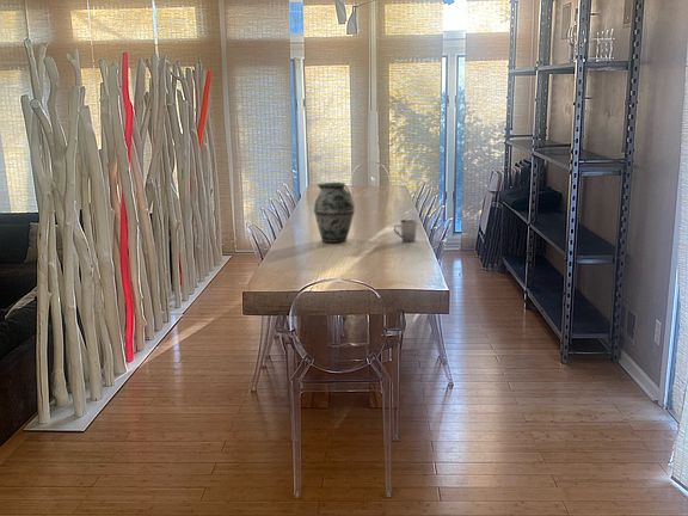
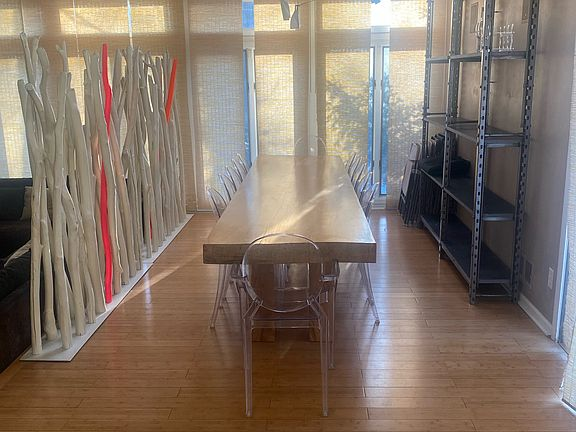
- vase (333, 211)
- cup (405, 231)
